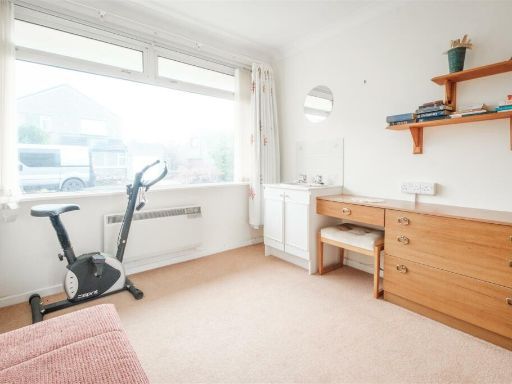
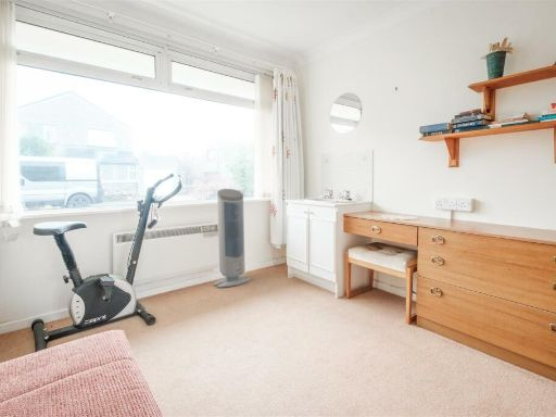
+ air purifier (231, 236)
